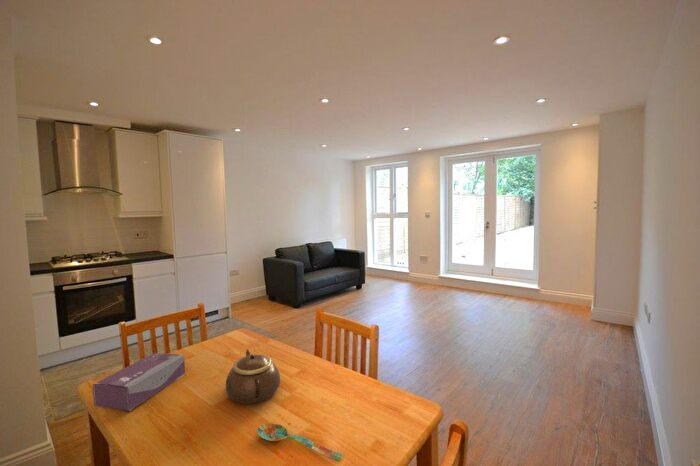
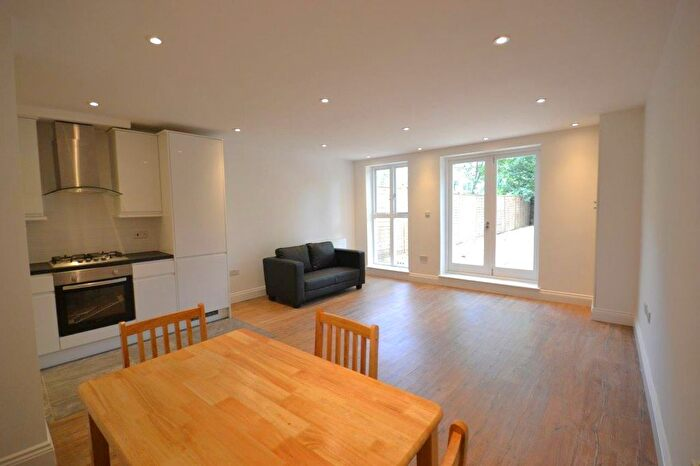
- spoon (297, 440)
- tissue box (142, 377)
- teapot (251, 372)
